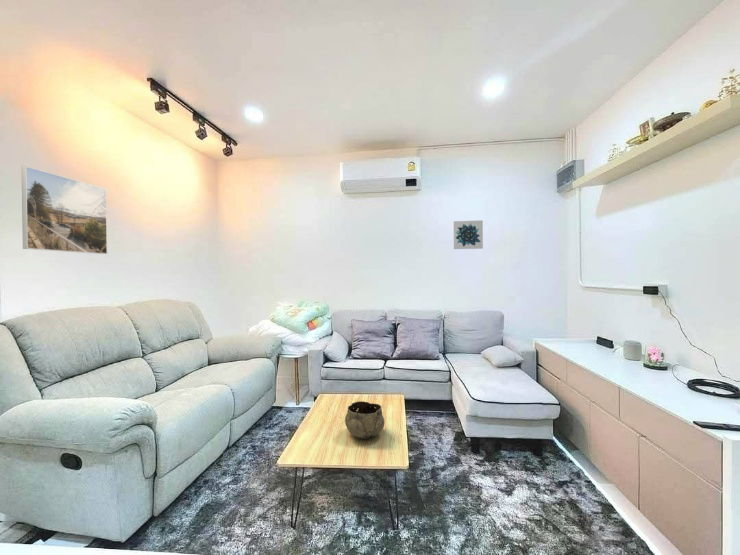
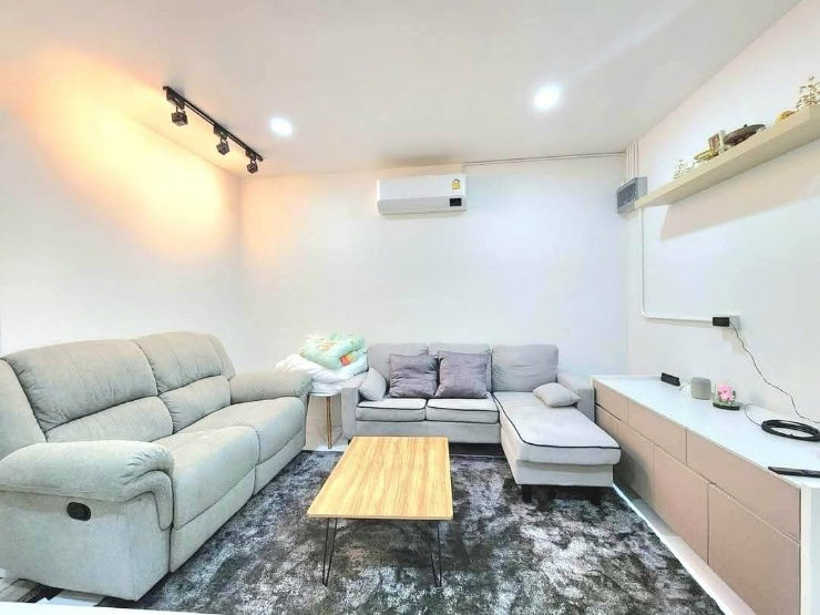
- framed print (69, 215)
- decorative bowl (364, 420)
- wall art (468, 234)
